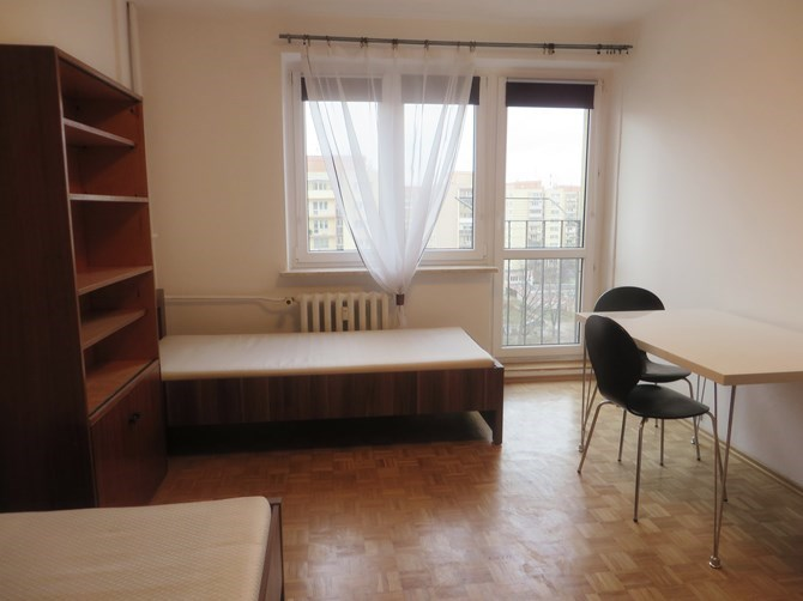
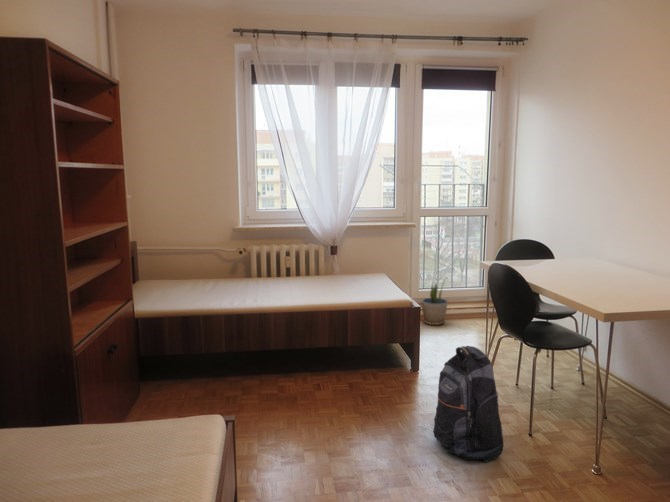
+ potted plant (434, 299)
+ backpack (470, 397)
